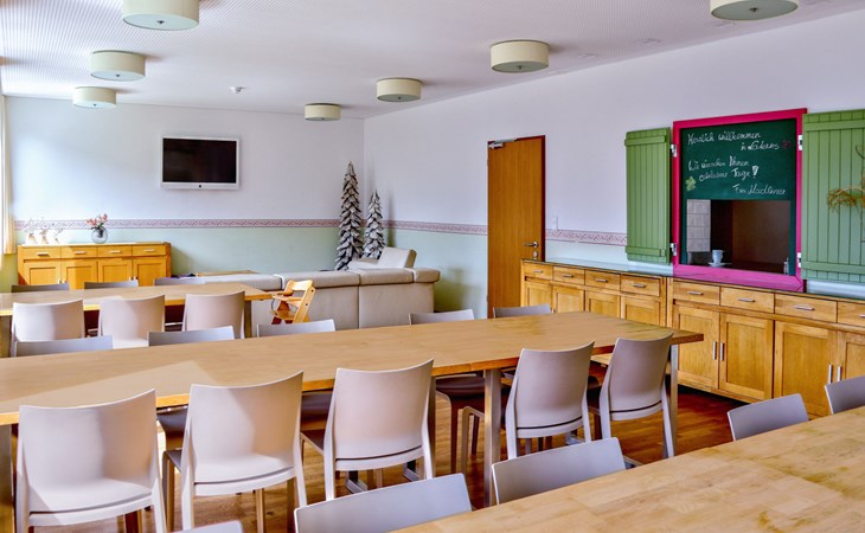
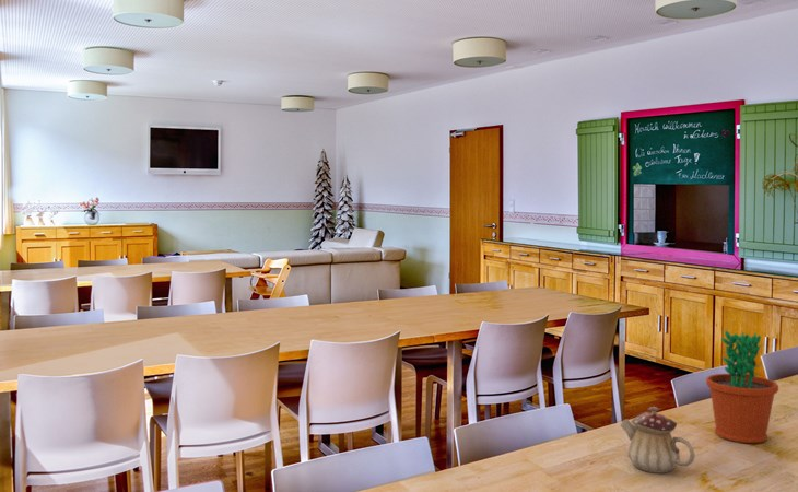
+ teapot (656, 436)
+ flower pot (741, 383)
